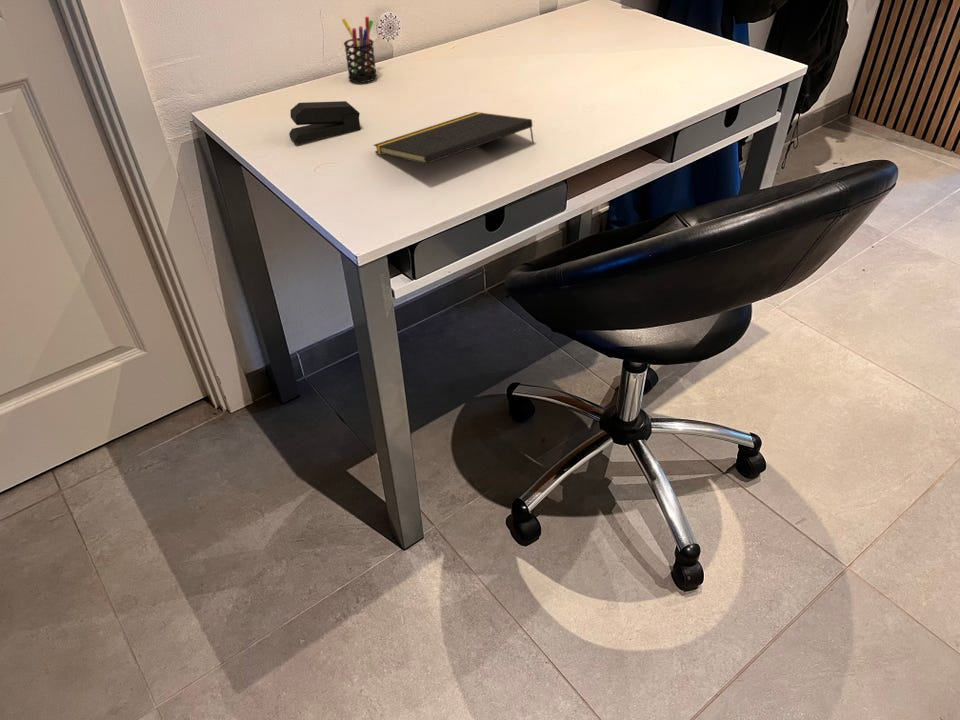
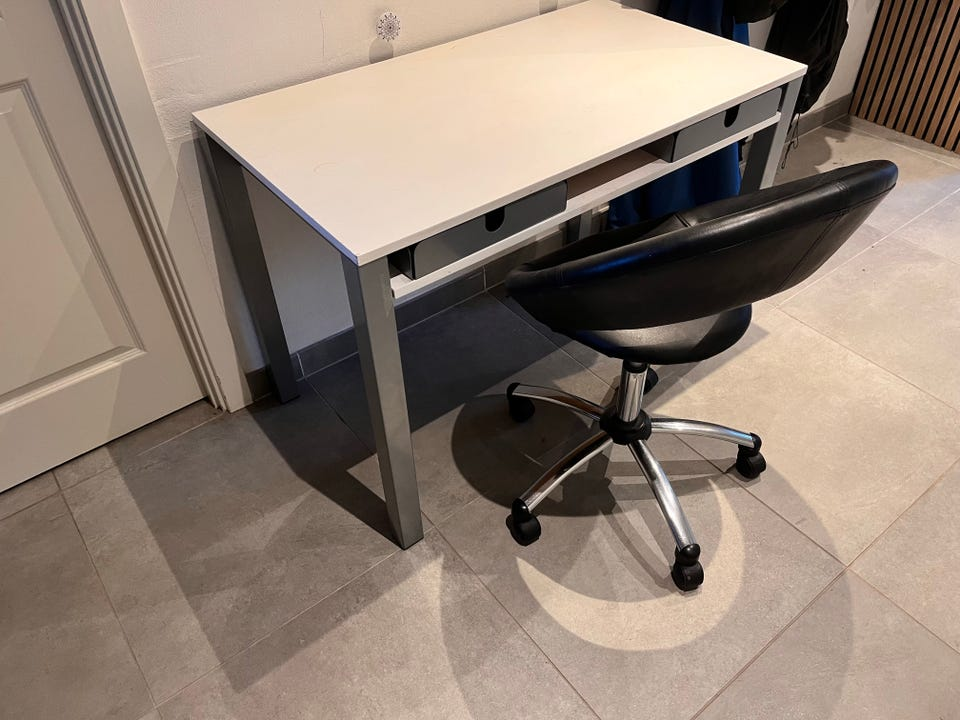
- stapler (323, 117)
- notepad (452, 136)
- pen holder (362, 46)
